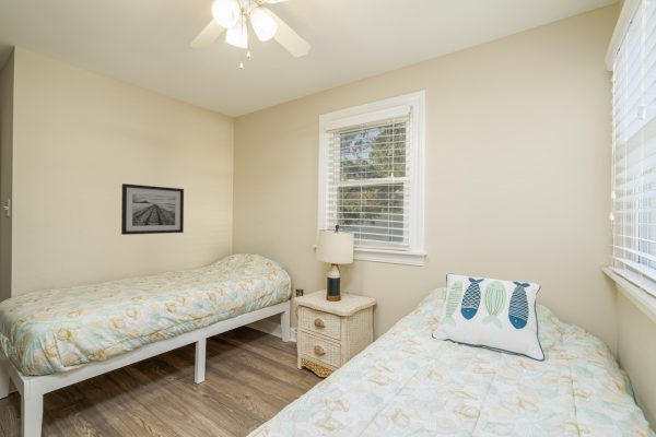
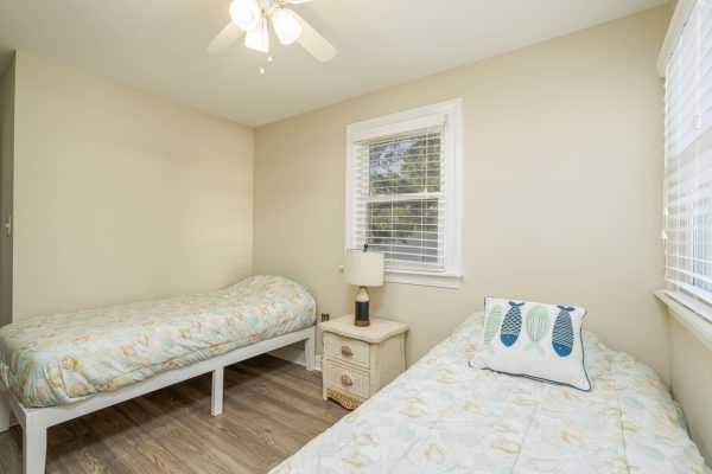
- wall art (154, 210)
